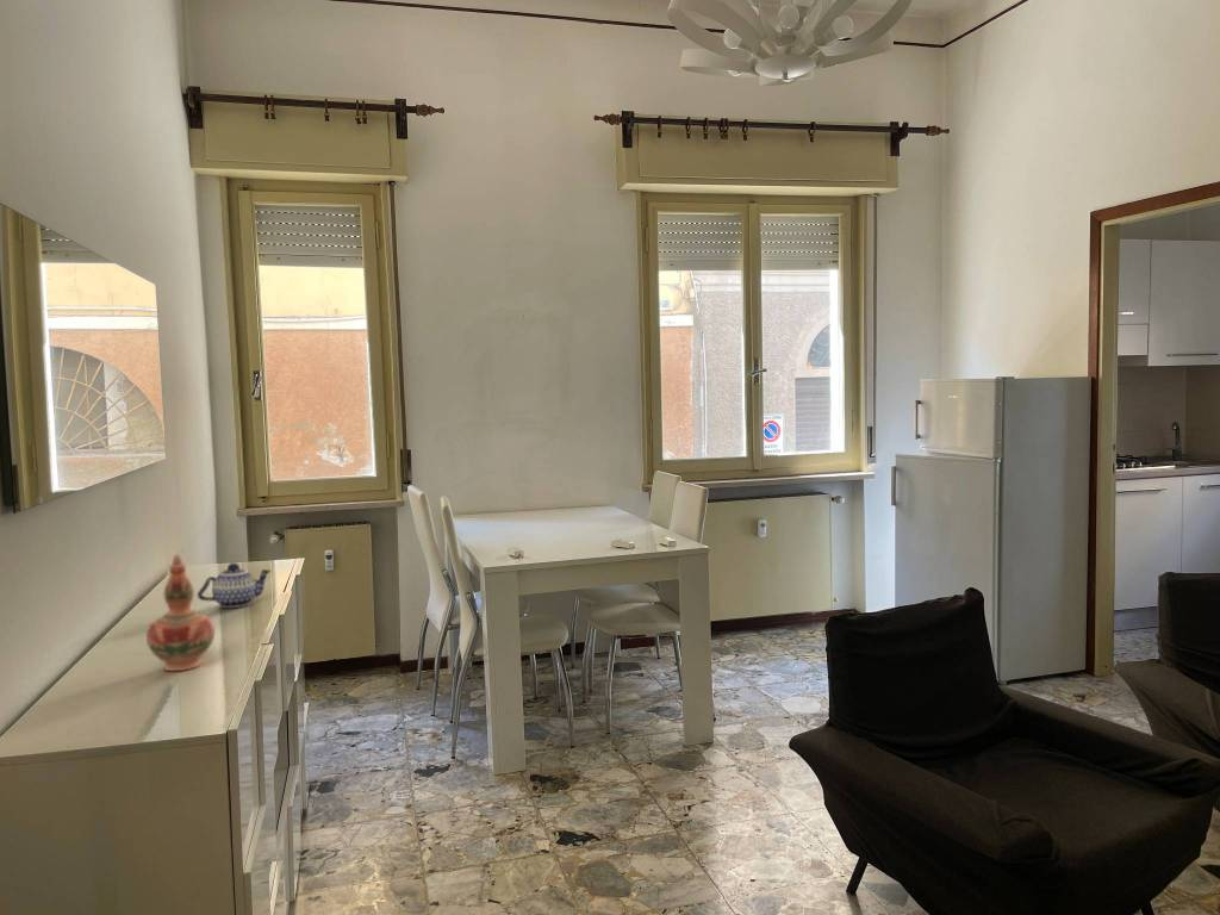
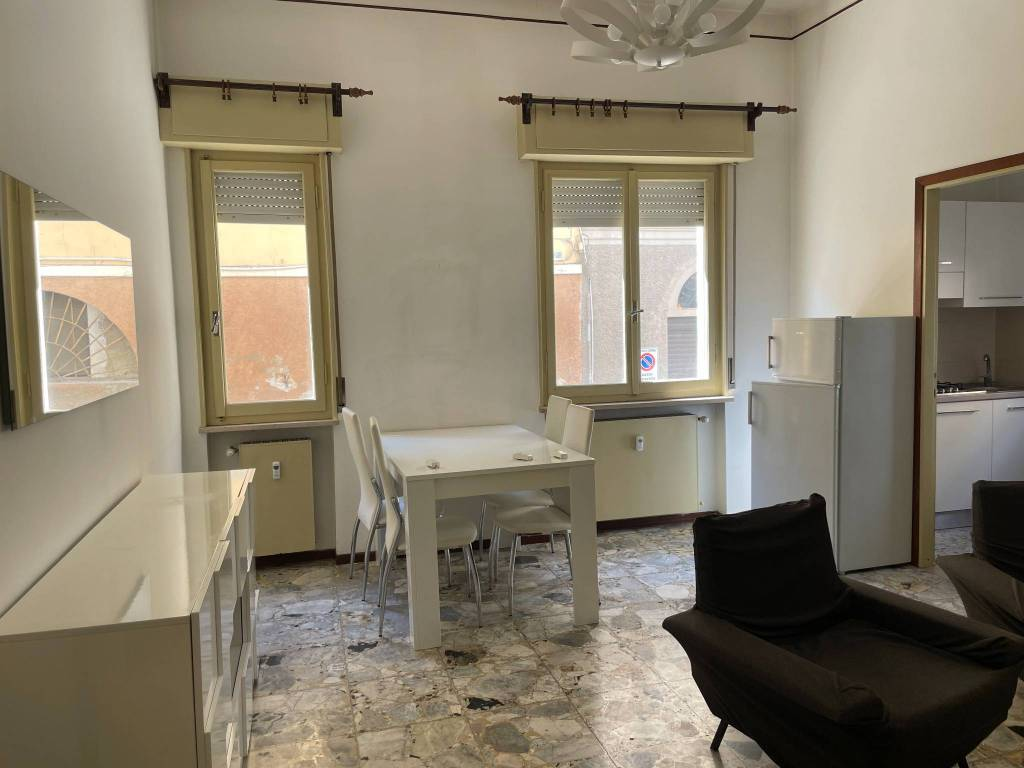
- decorative vase (179, 610)
- teapot (235, 584)
